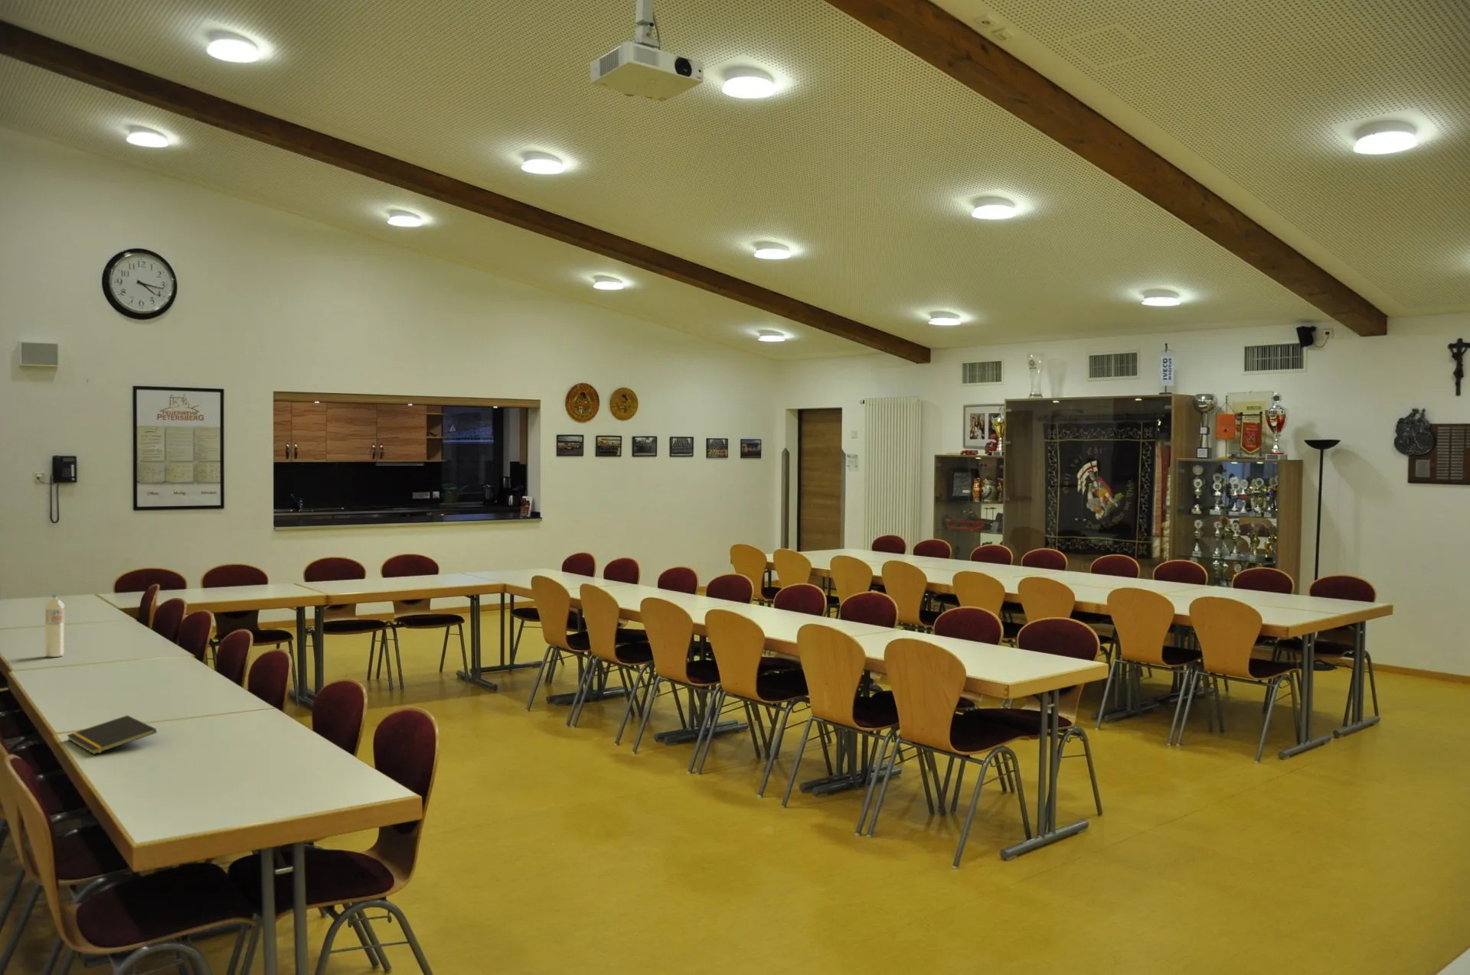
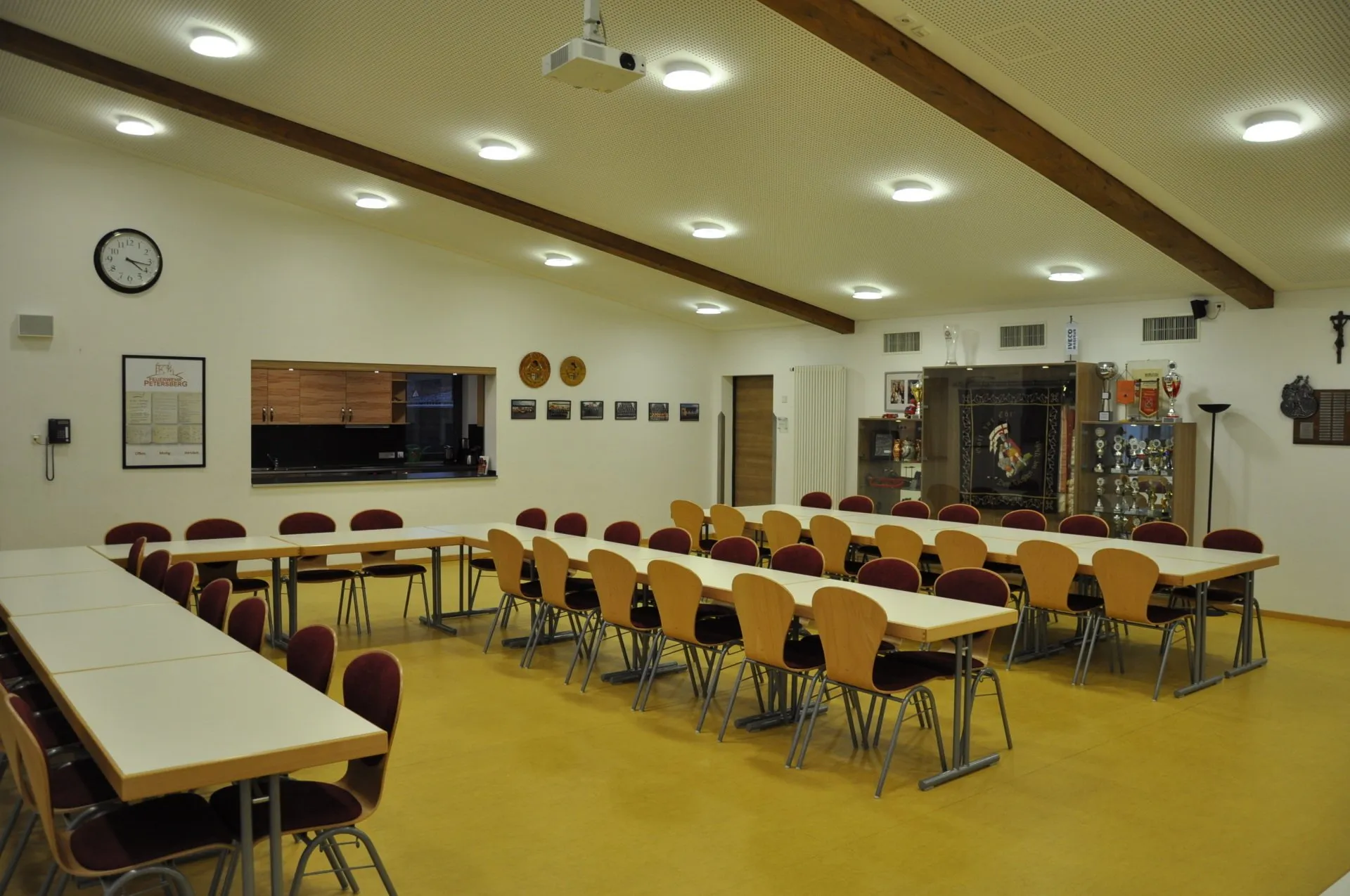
- water bottle (54, 625)
- notepad (111, 733)
